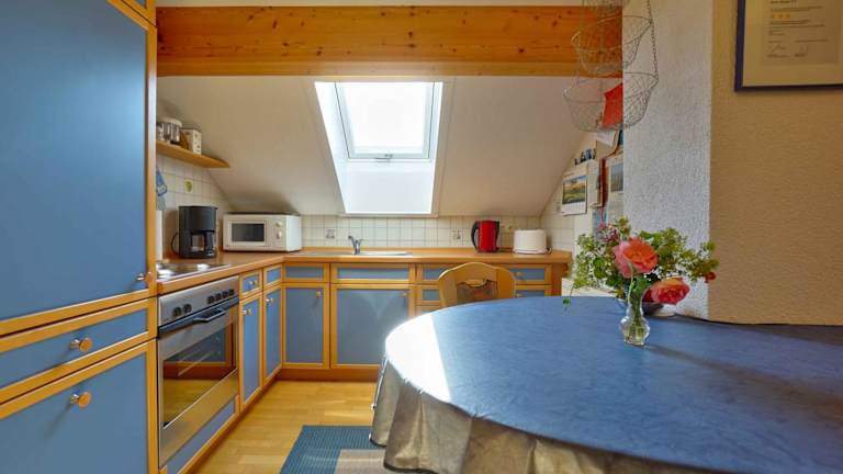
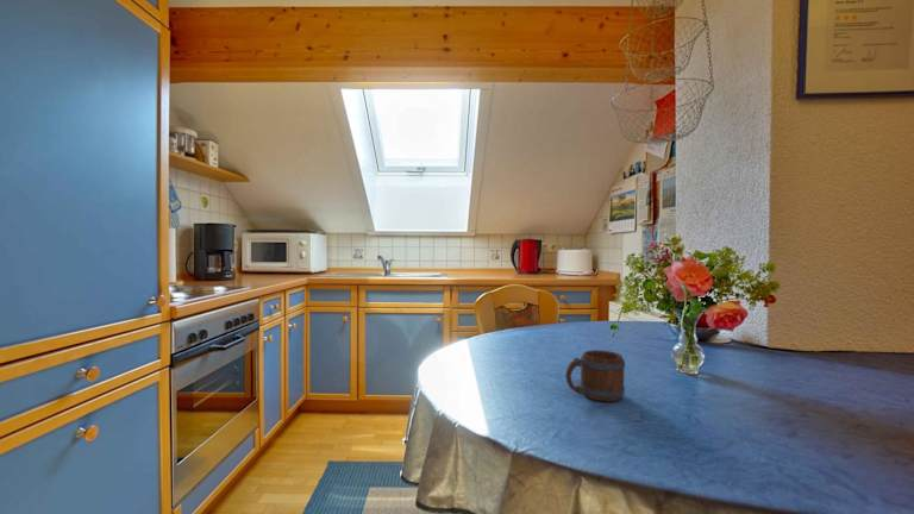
+ mug (593, 375)
